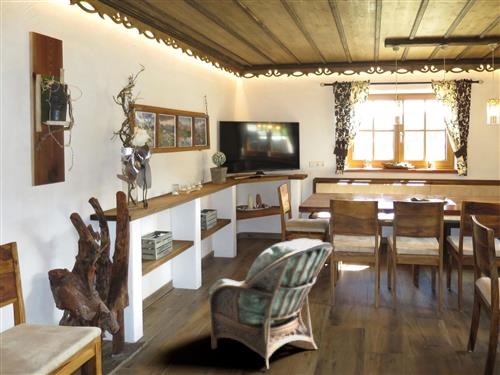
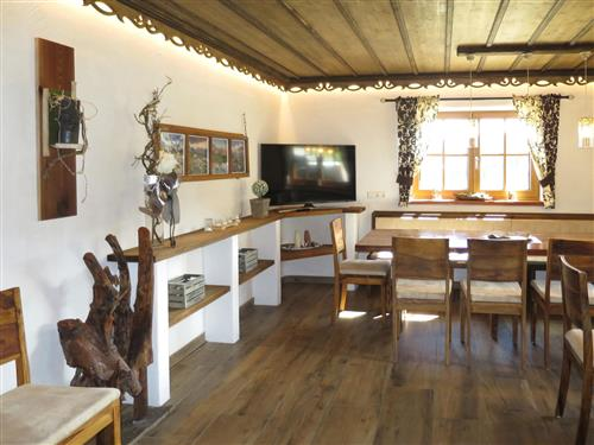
- armchair (270, 292)
